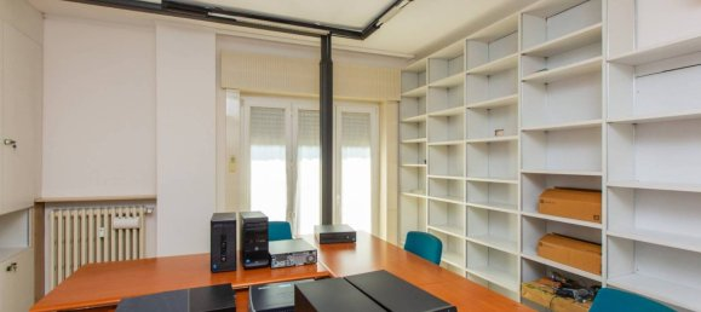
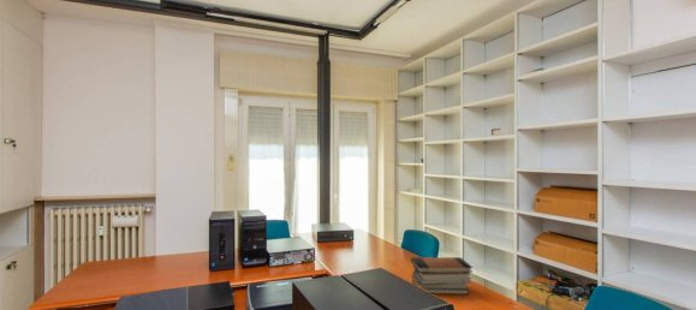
+ book stack (440, 275)
